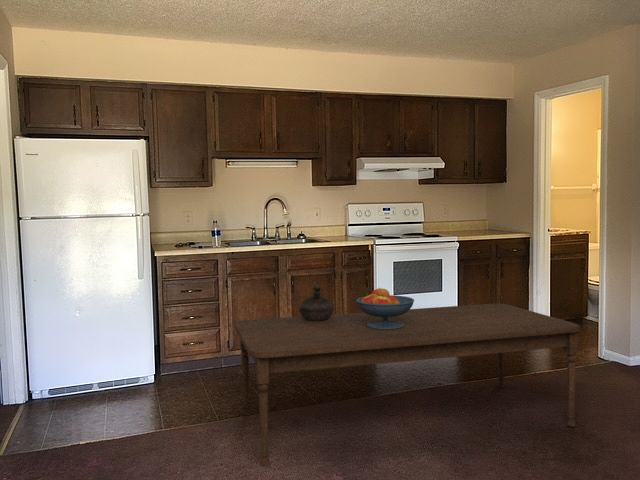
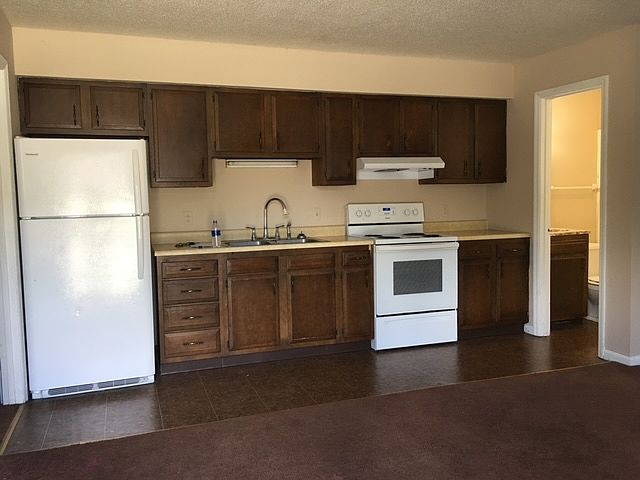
- pitcher (316, 300)
- fruit bowl (385, 307)
- dining table (400, 361)
